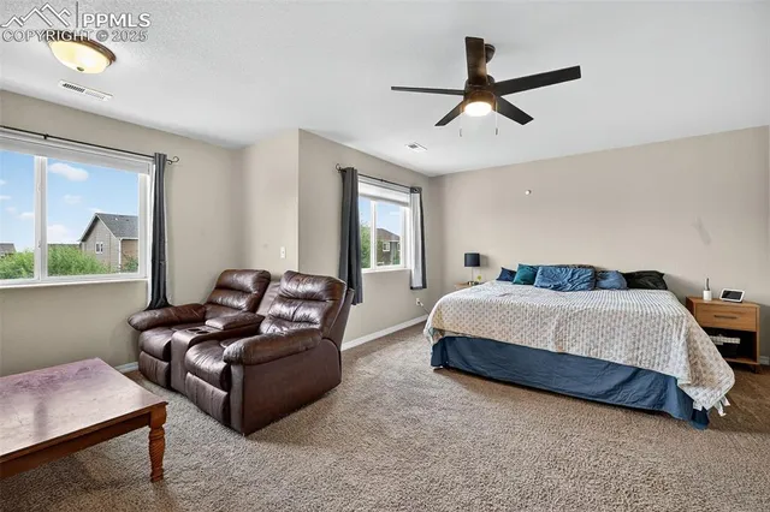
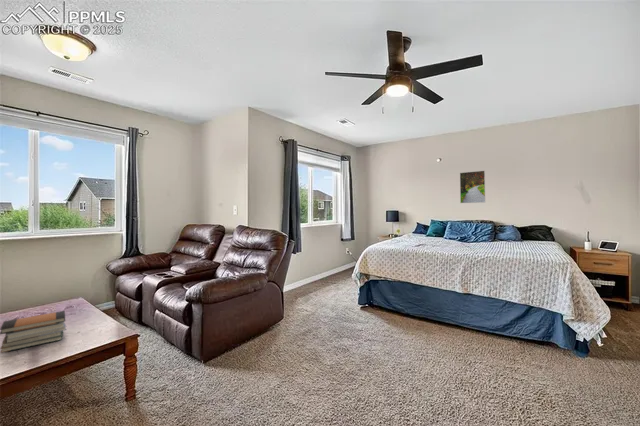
+ book stack (35, 330)
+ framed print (472, 187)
